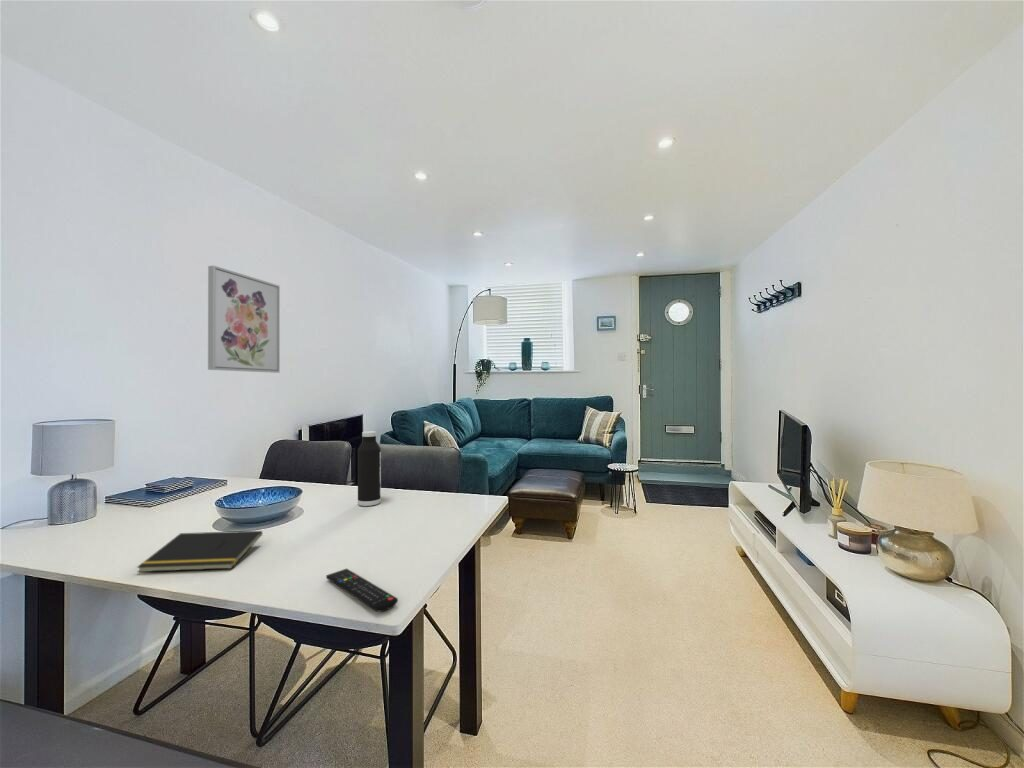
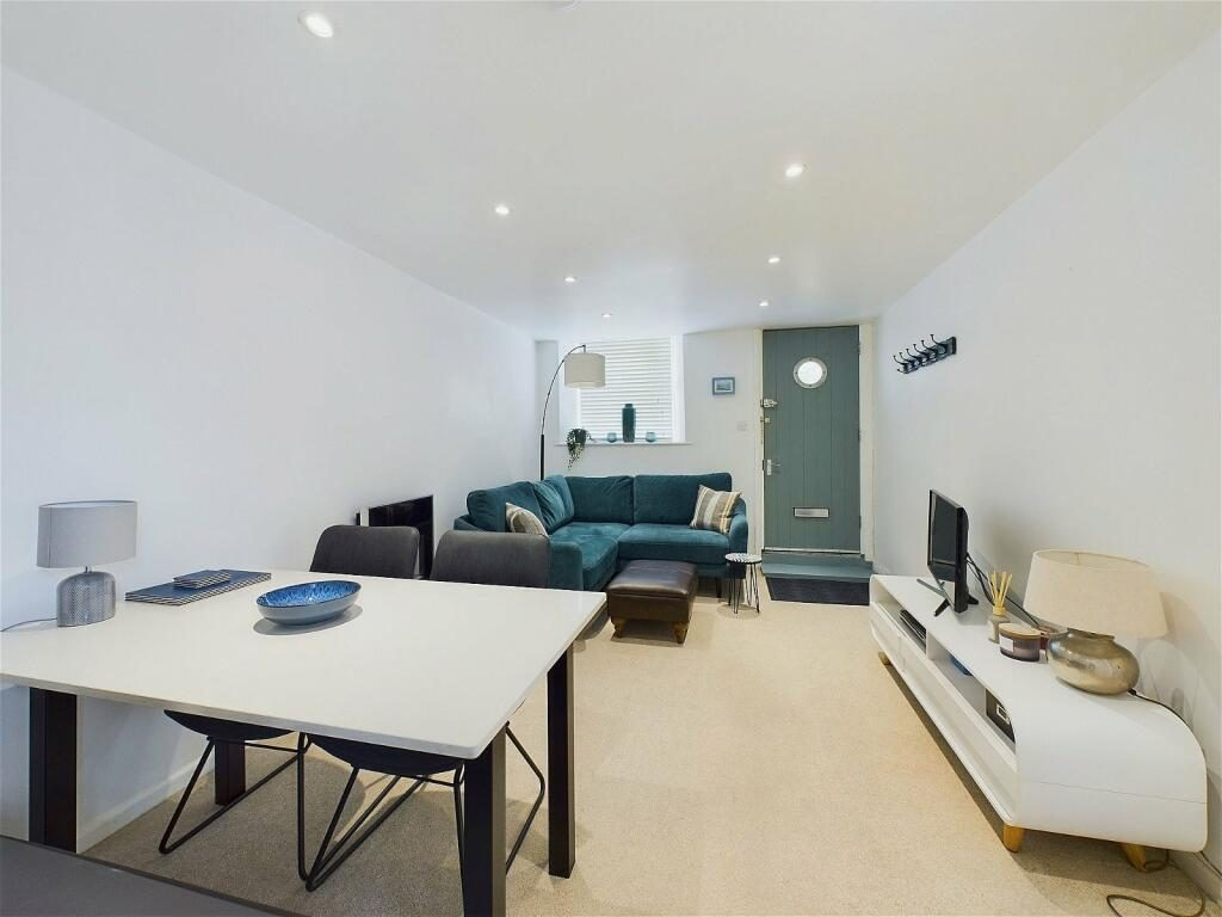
- wall art (247, 323)
- water bottle (369, 467)
- remote control (360, 589)
- notepad (204, 549)
